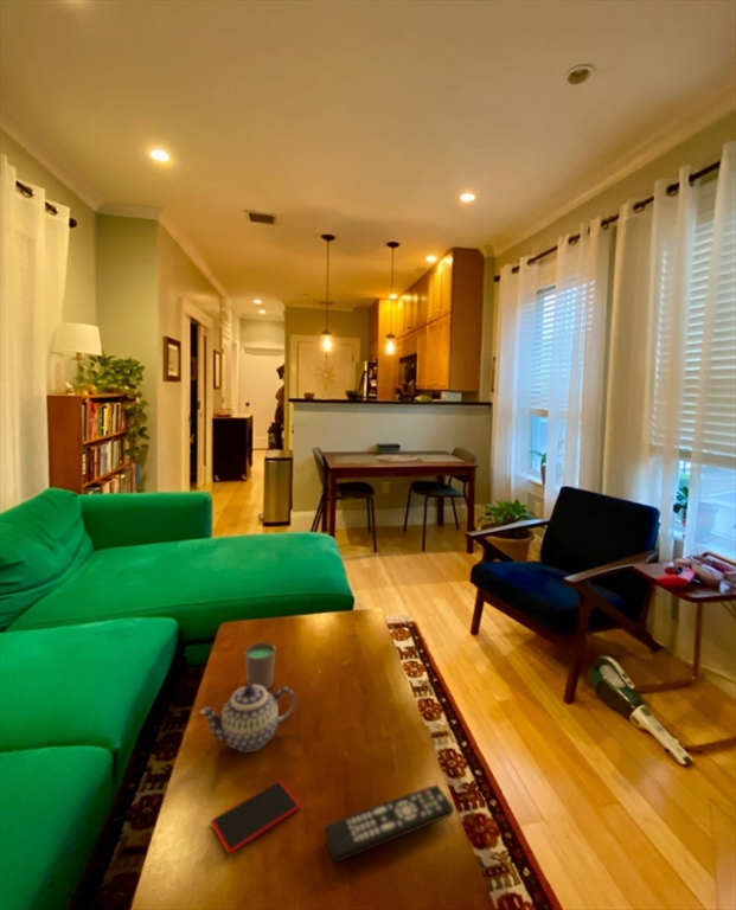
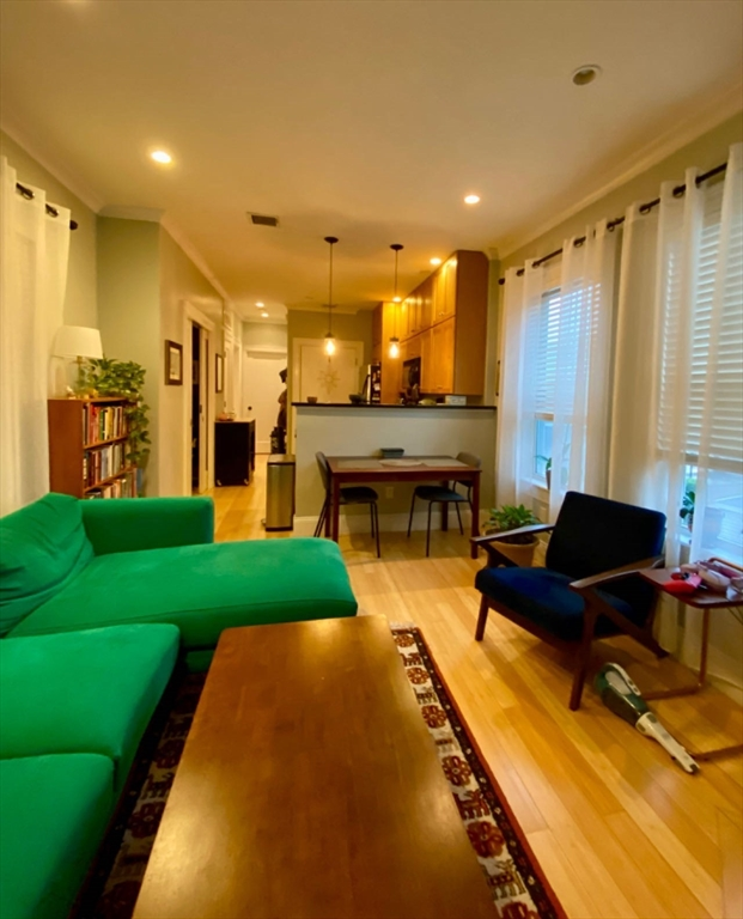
- remote control (390, 821)
- teapot (249, 712)
- cup (260, 667)
- smartphone (256, 813)
